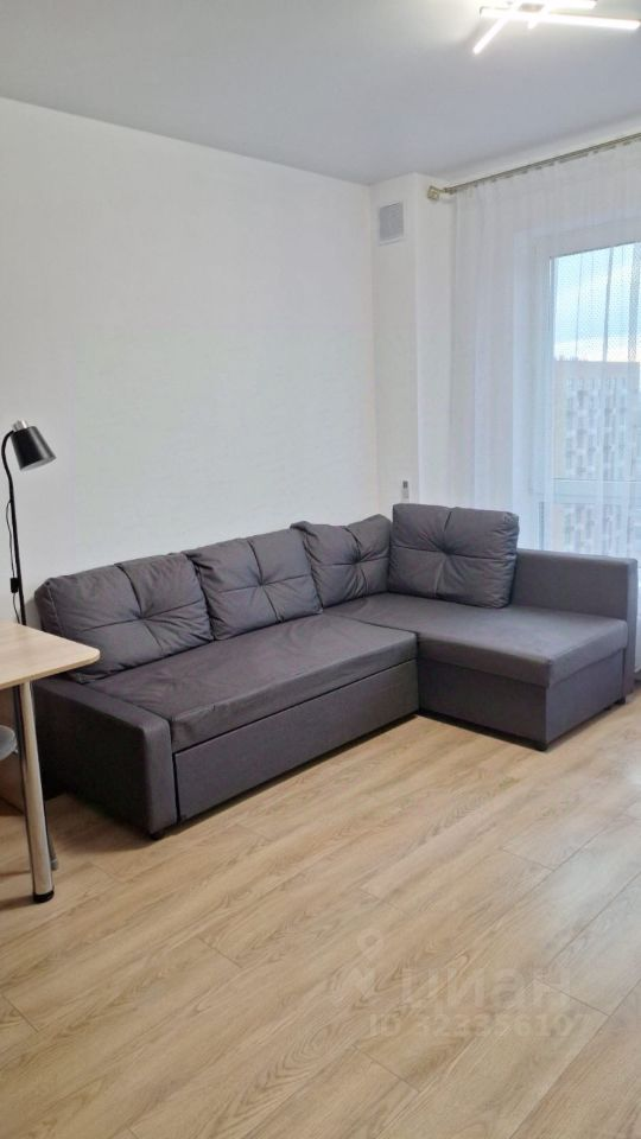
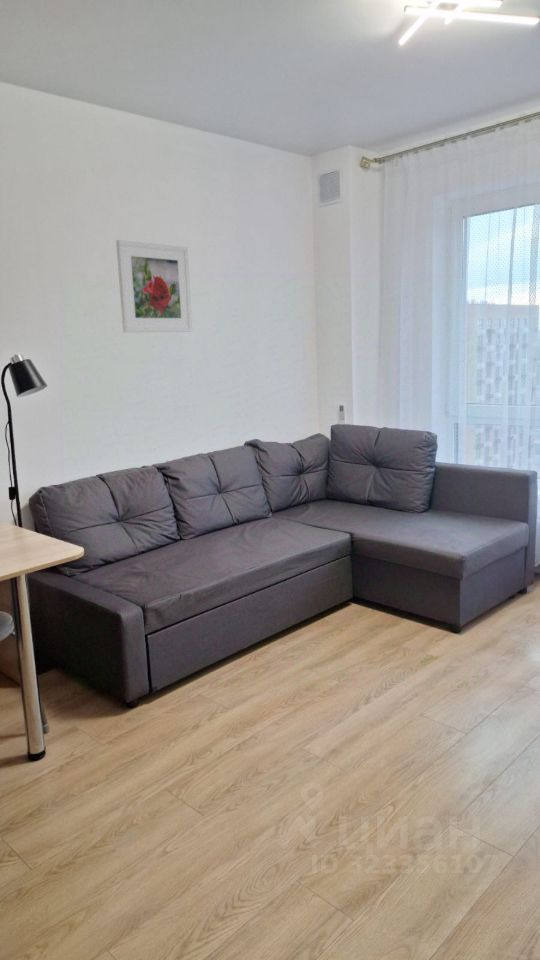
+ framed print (156, 288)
